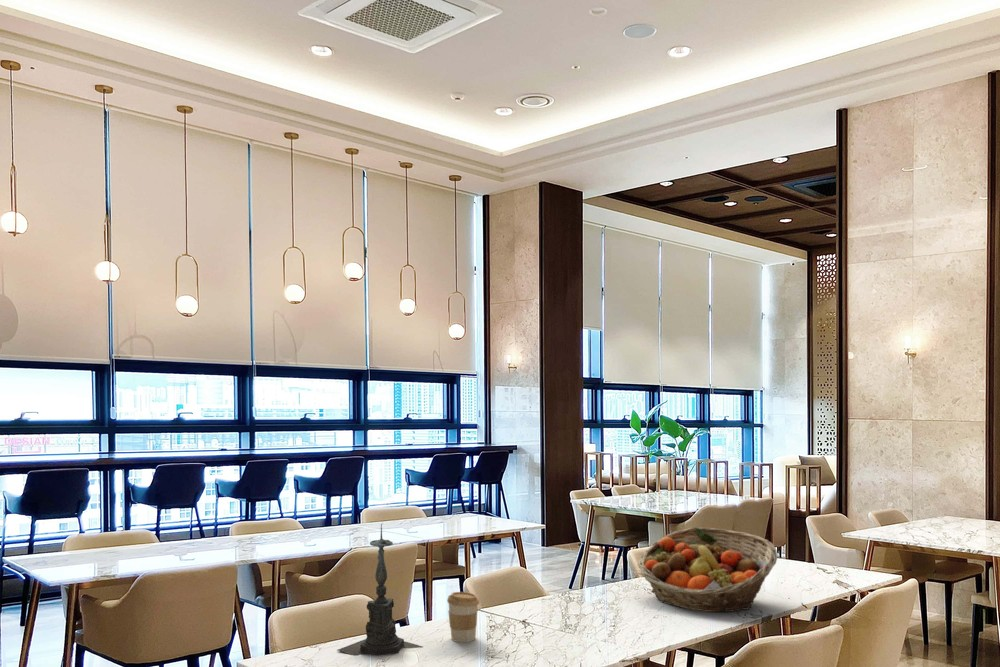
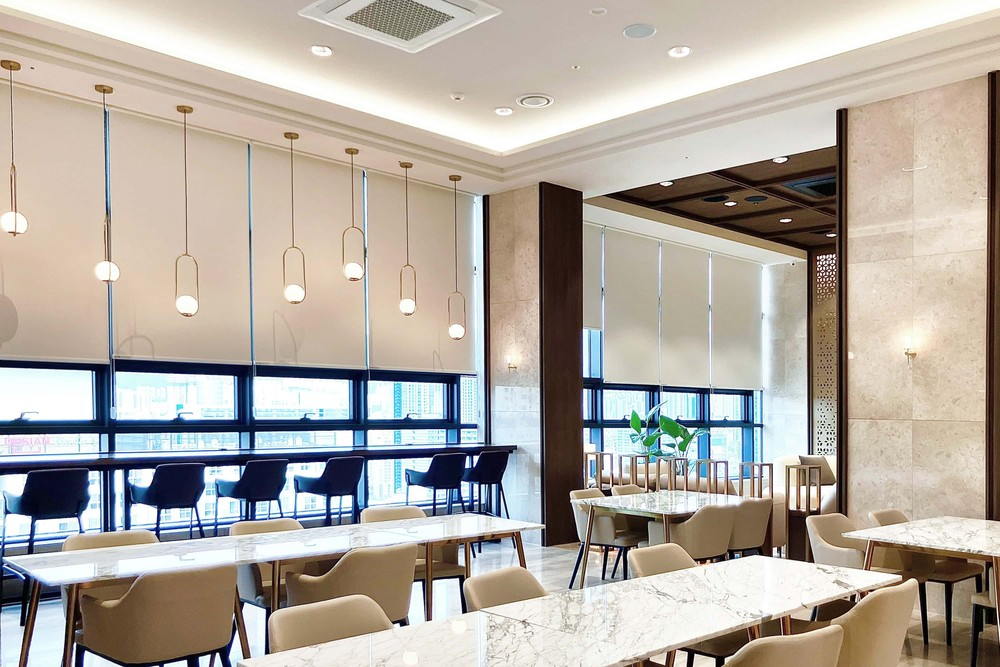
- fruit basket (706, 569)
- coffee cup (463, 615)
- candle holder (380, 586)
